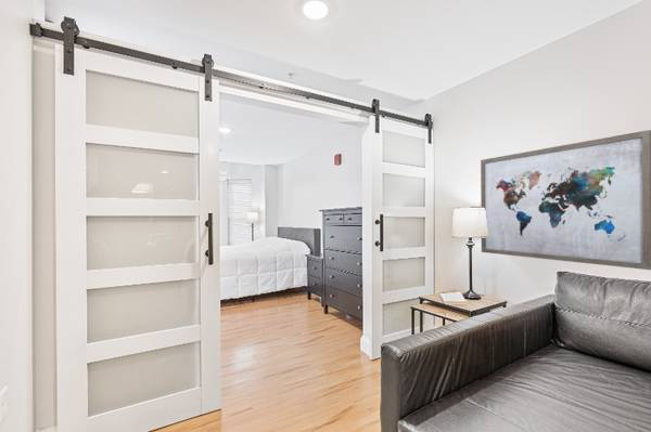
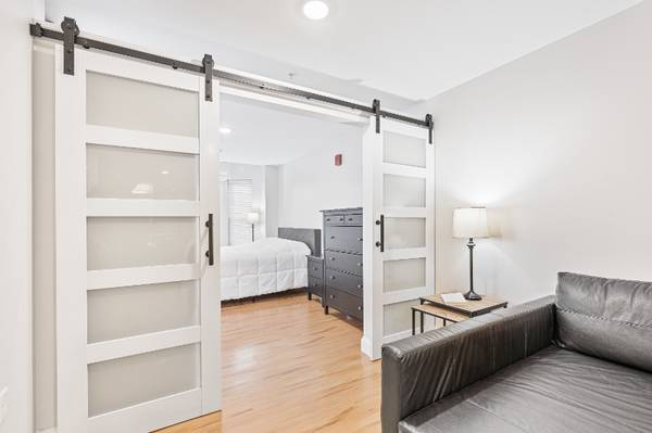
- wall art (548, 204)
